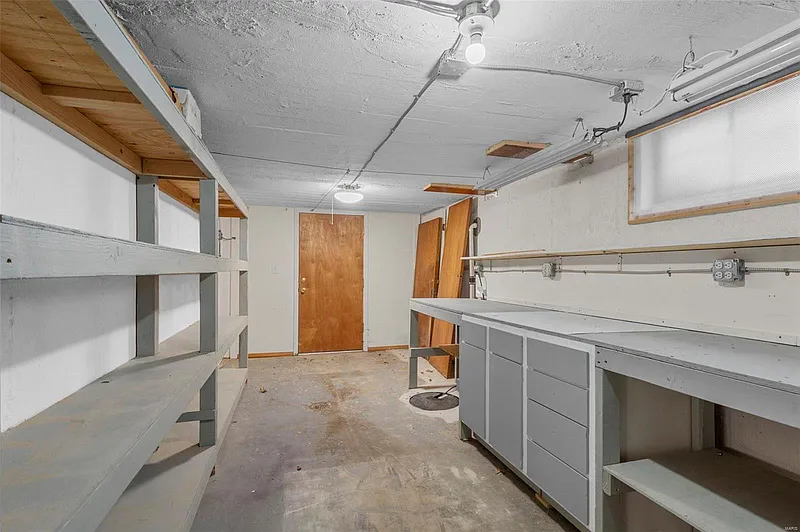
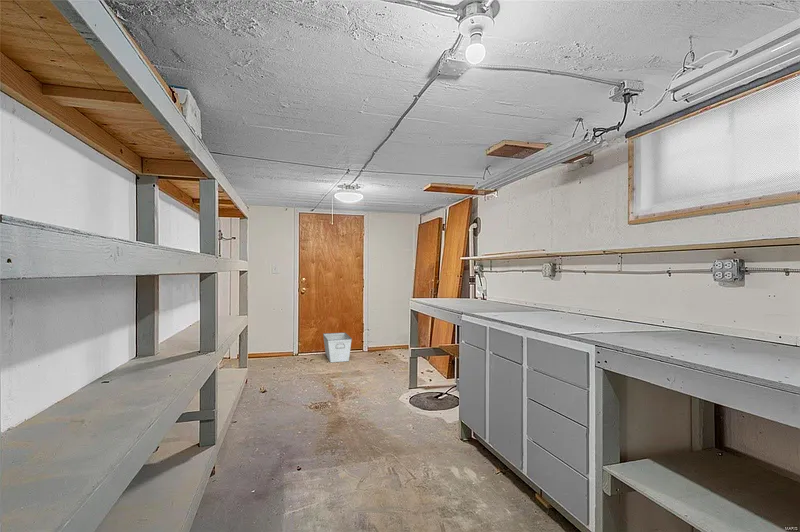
+ storage bin (336, 346)
